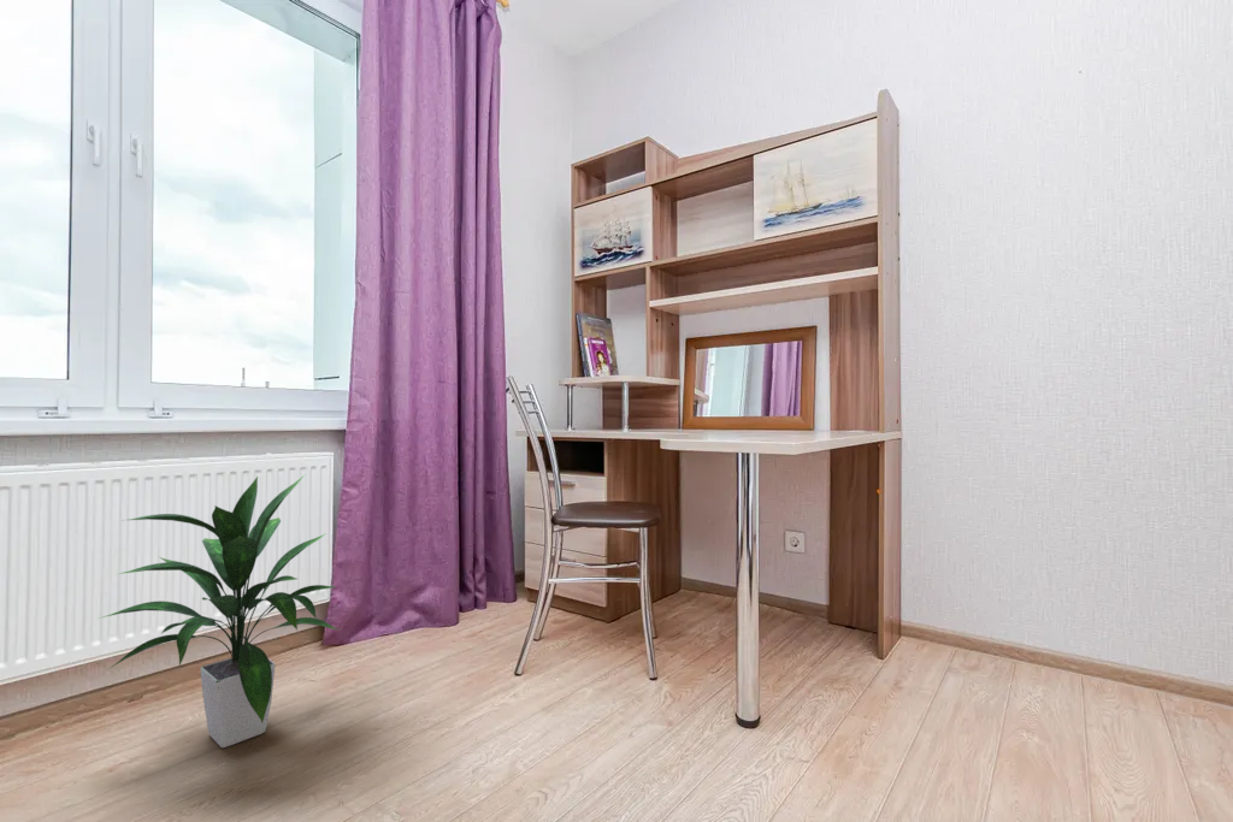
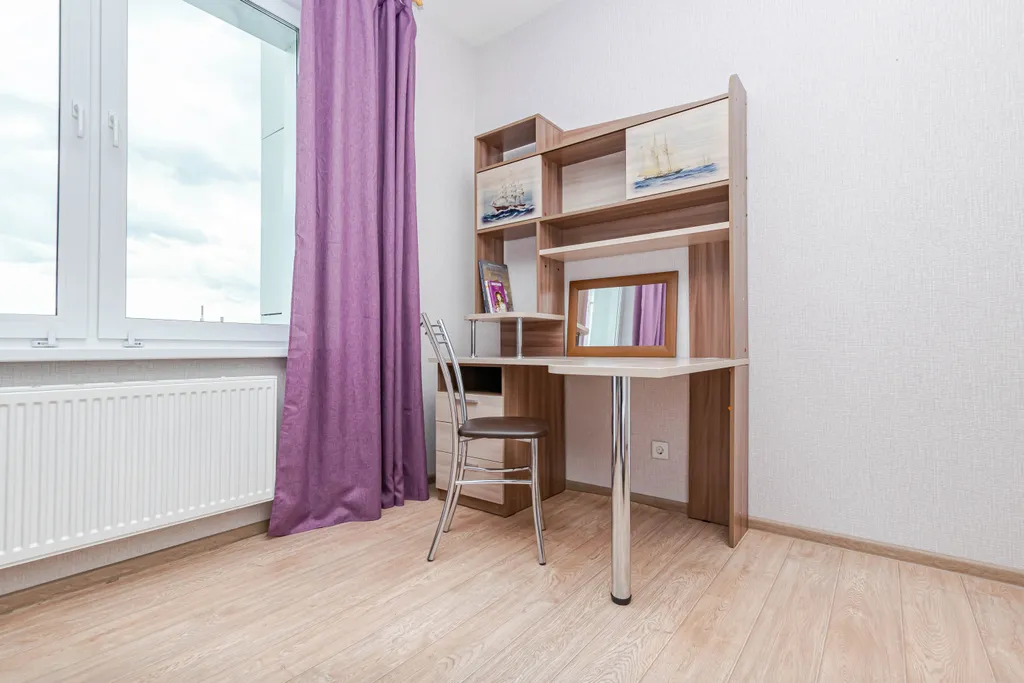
- indoor plant (235, 608)
